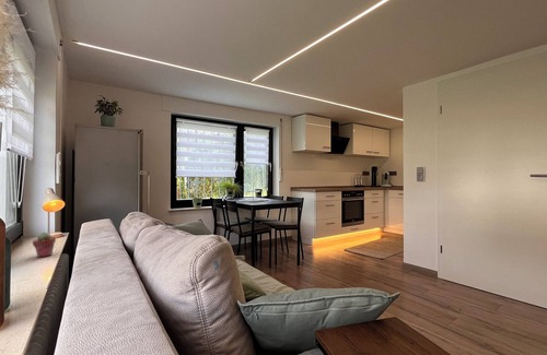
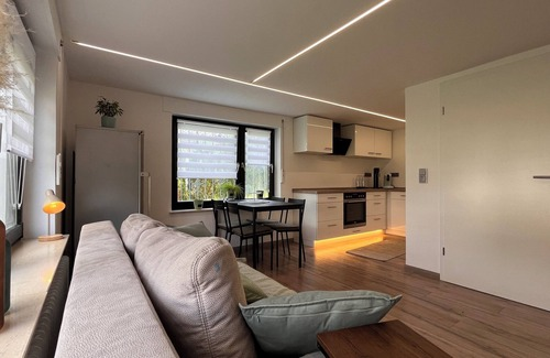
- potted succulent (44, 244)
